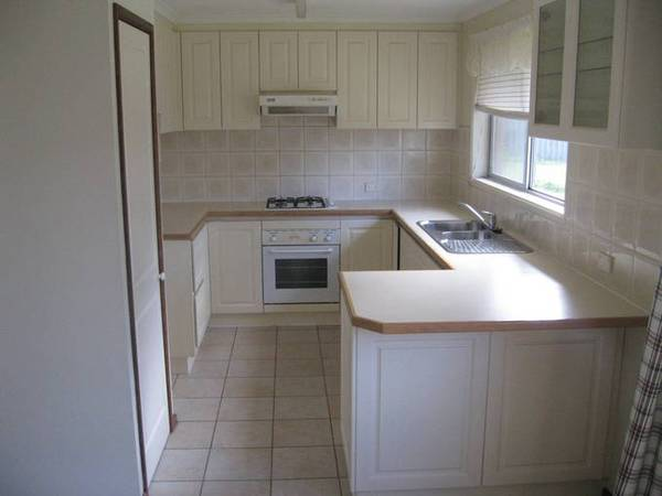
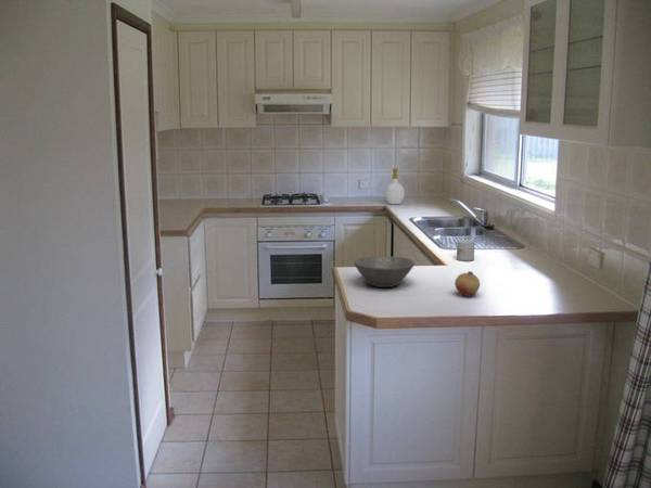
+ soap bottle (394, 185)
+ mug (463, 249)
+ fruit (468, 282)
+ bowl (383, 272)
